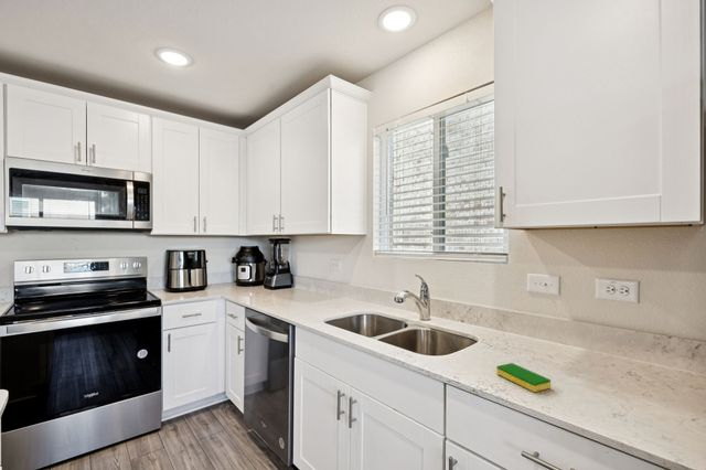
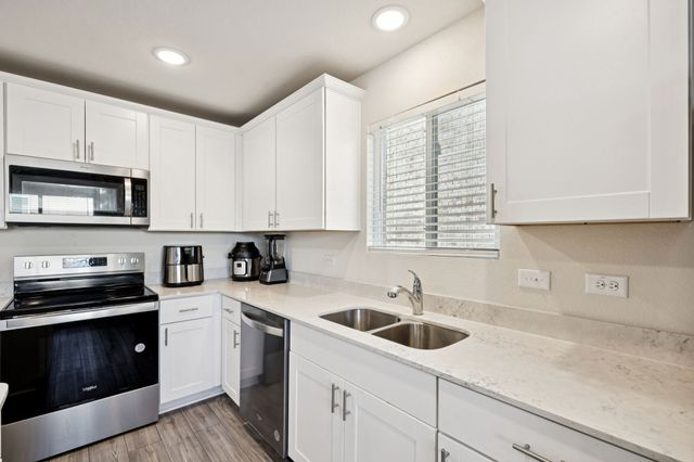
- dish sponge (522, 376)
